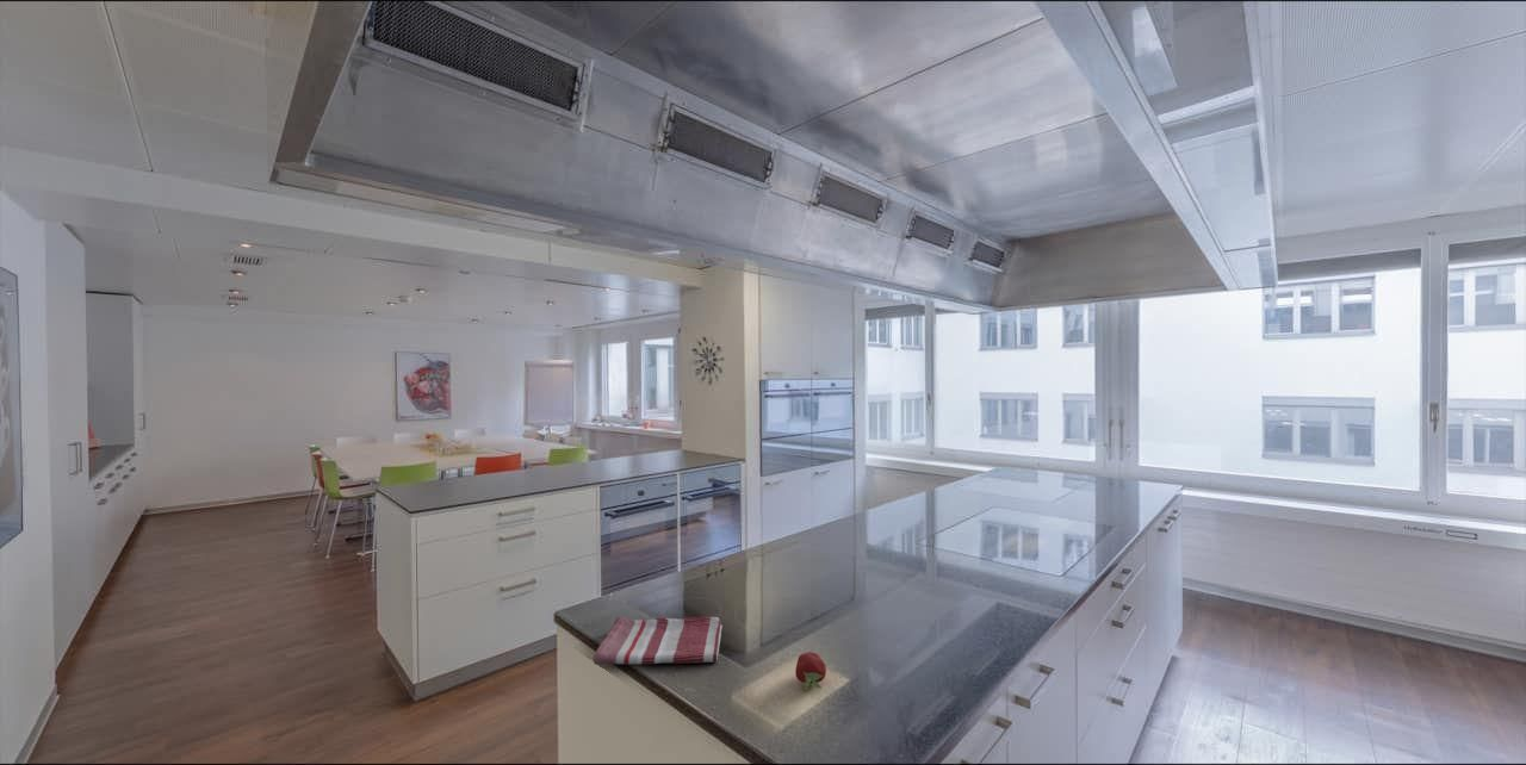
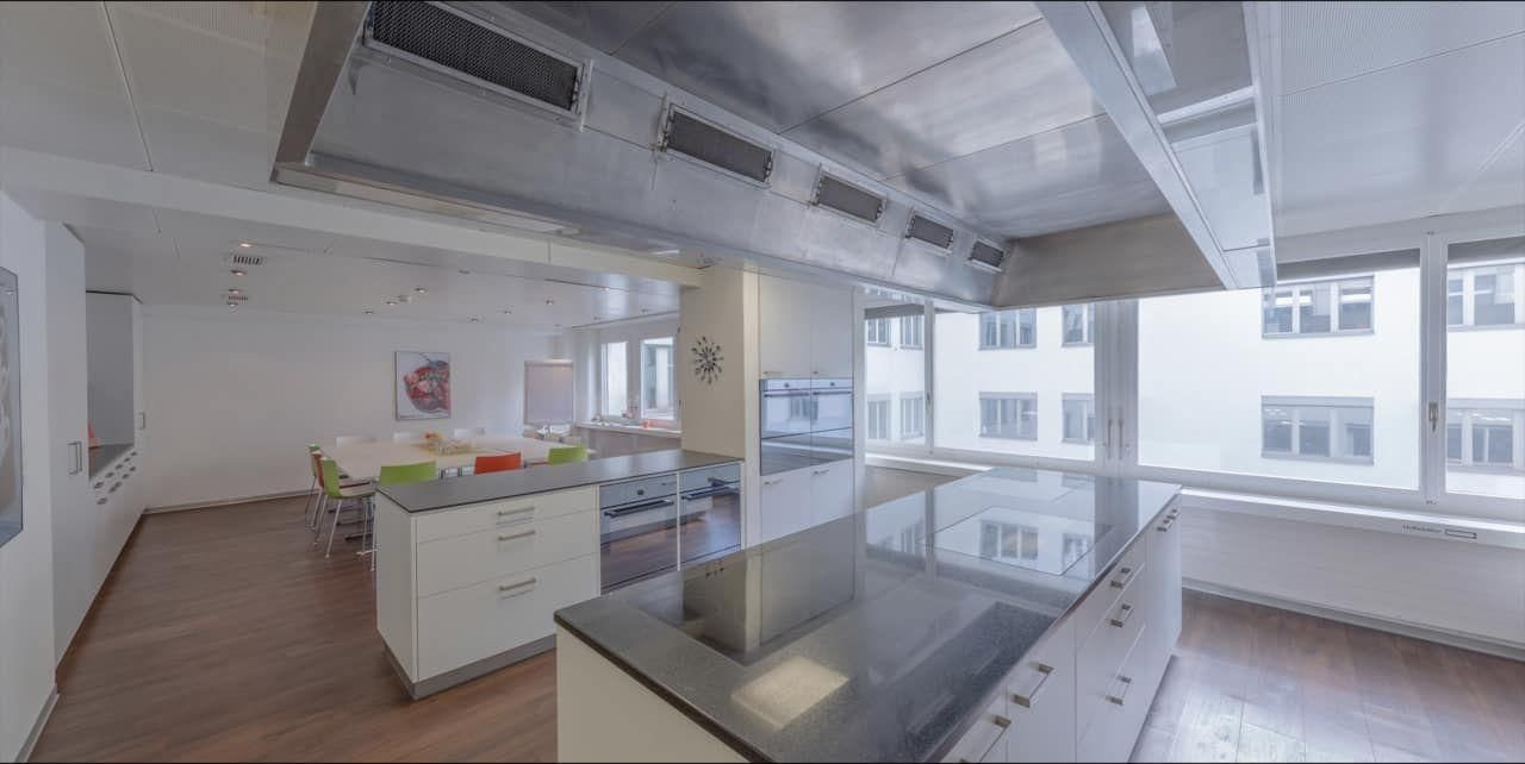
- fruit (809, 668)
- dish towel (662, 639)
